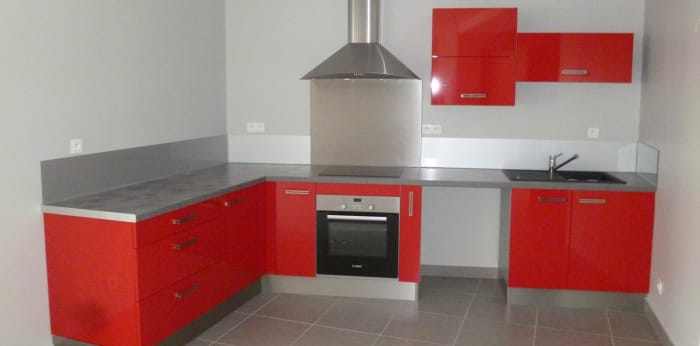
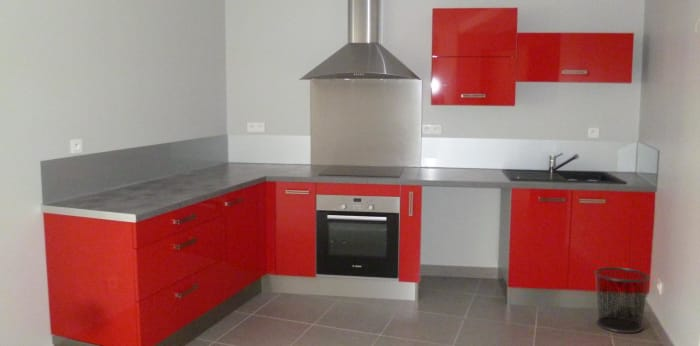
+ waste bin (620, 299)
